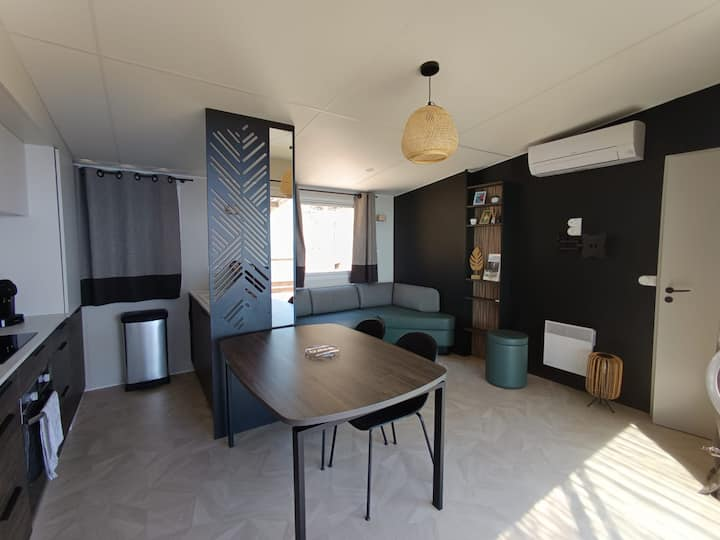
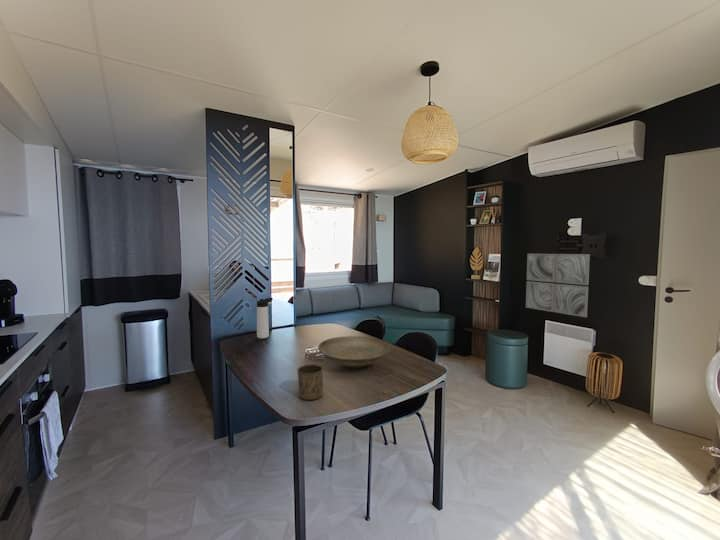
+ cup (310, 382)
+ thermos bottle (265, 317)
+ wall art (555, 284)
+ decorative bowl (354, 355)
